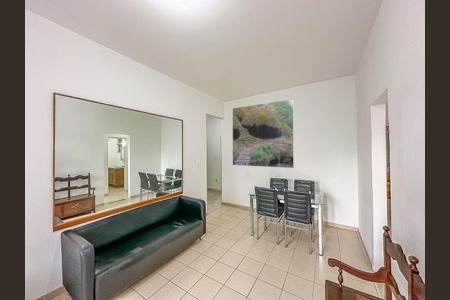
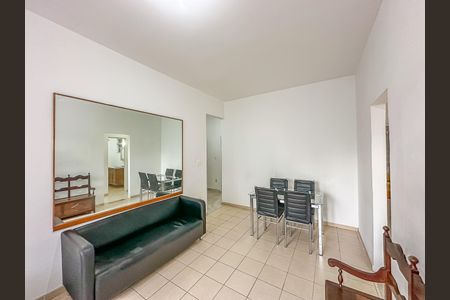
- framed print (260, 135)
